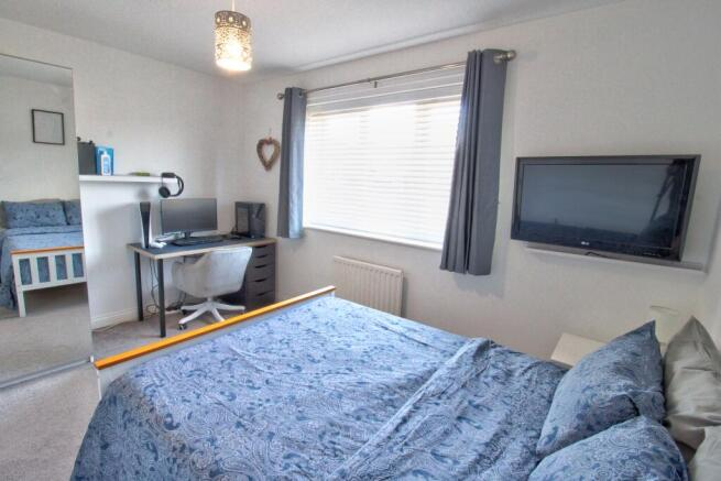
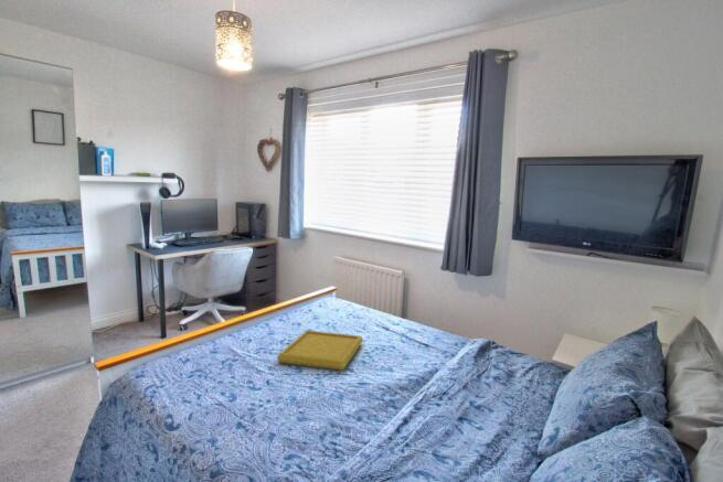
+ serving tray (322, 347)
